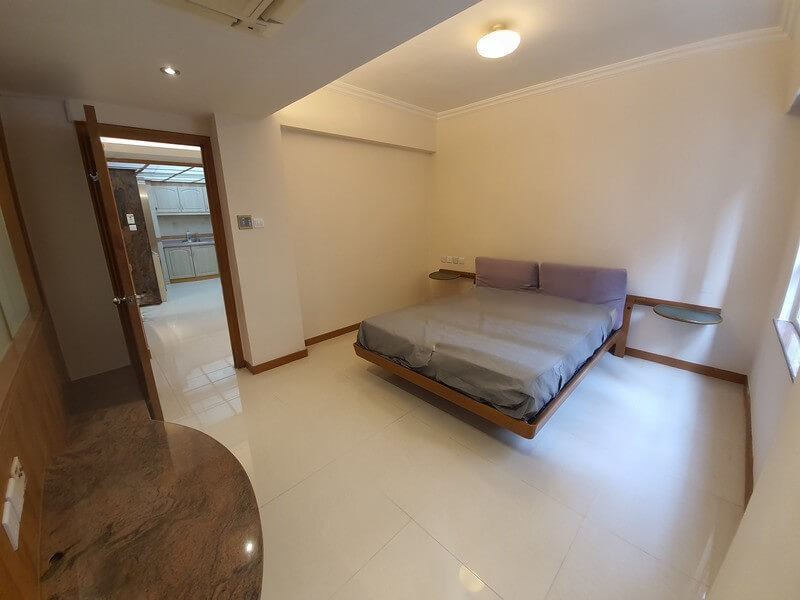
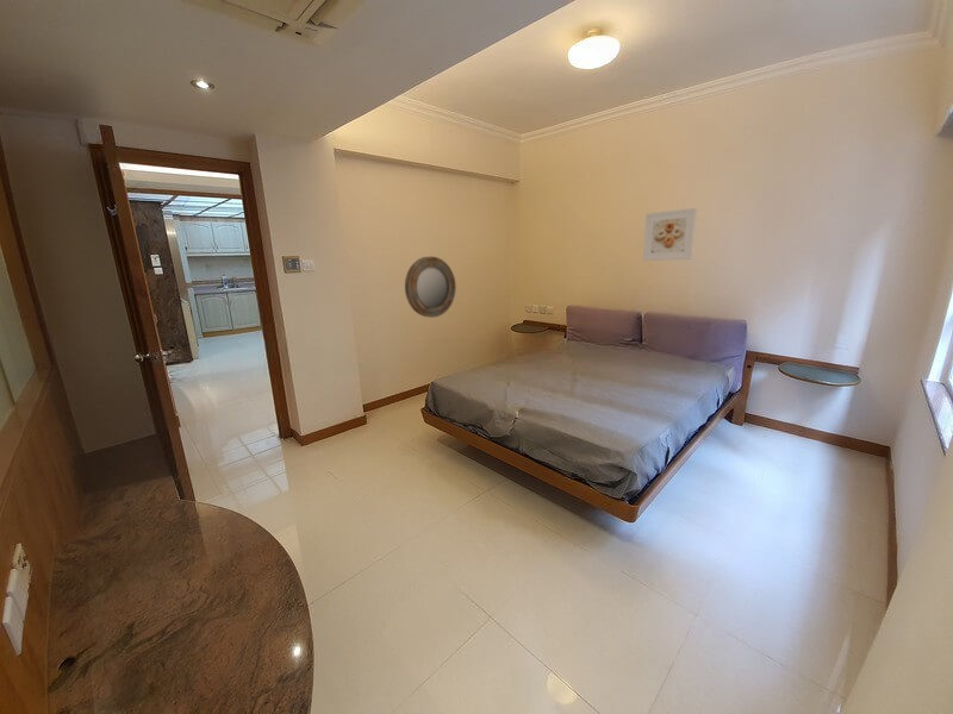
+ home mirror (431, 287)
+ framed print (668, 236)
